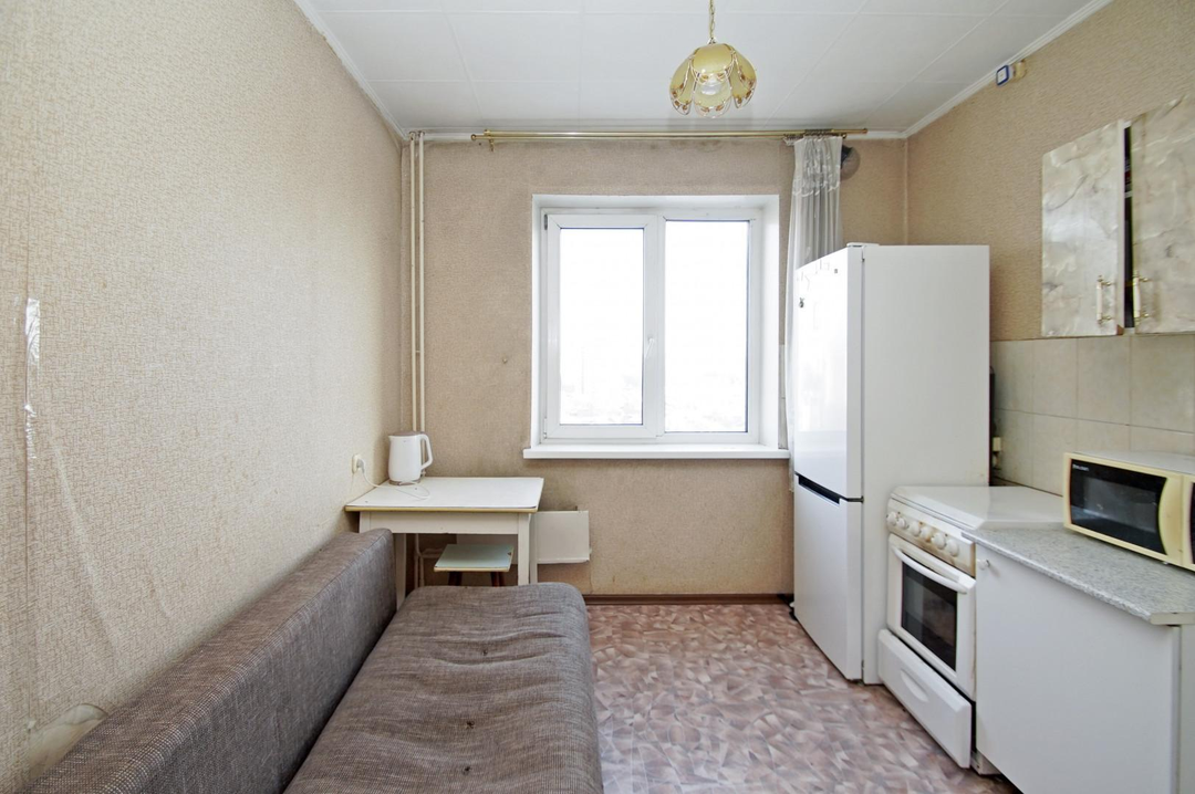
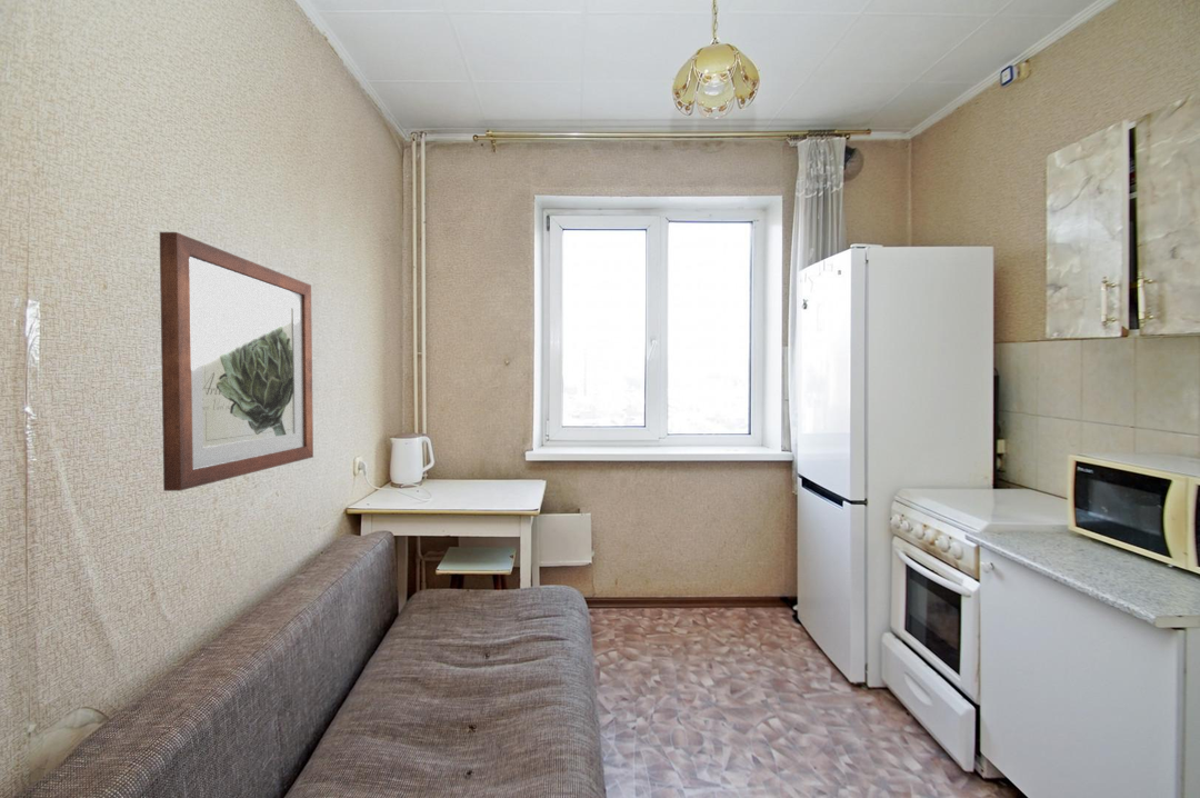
+ wall art (251, 367)
